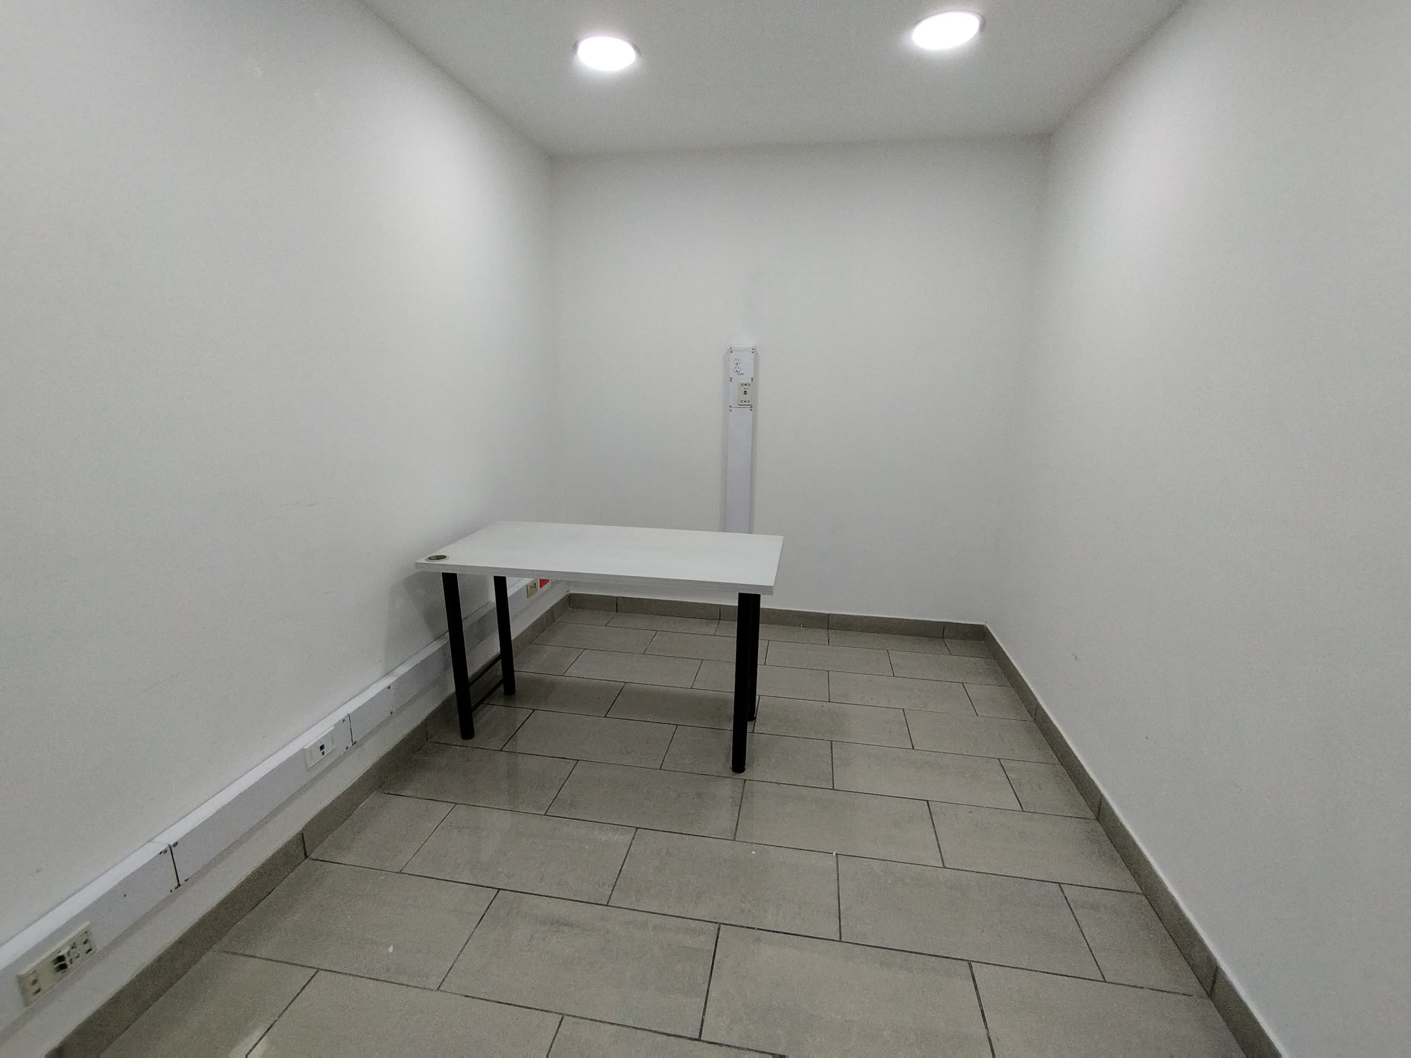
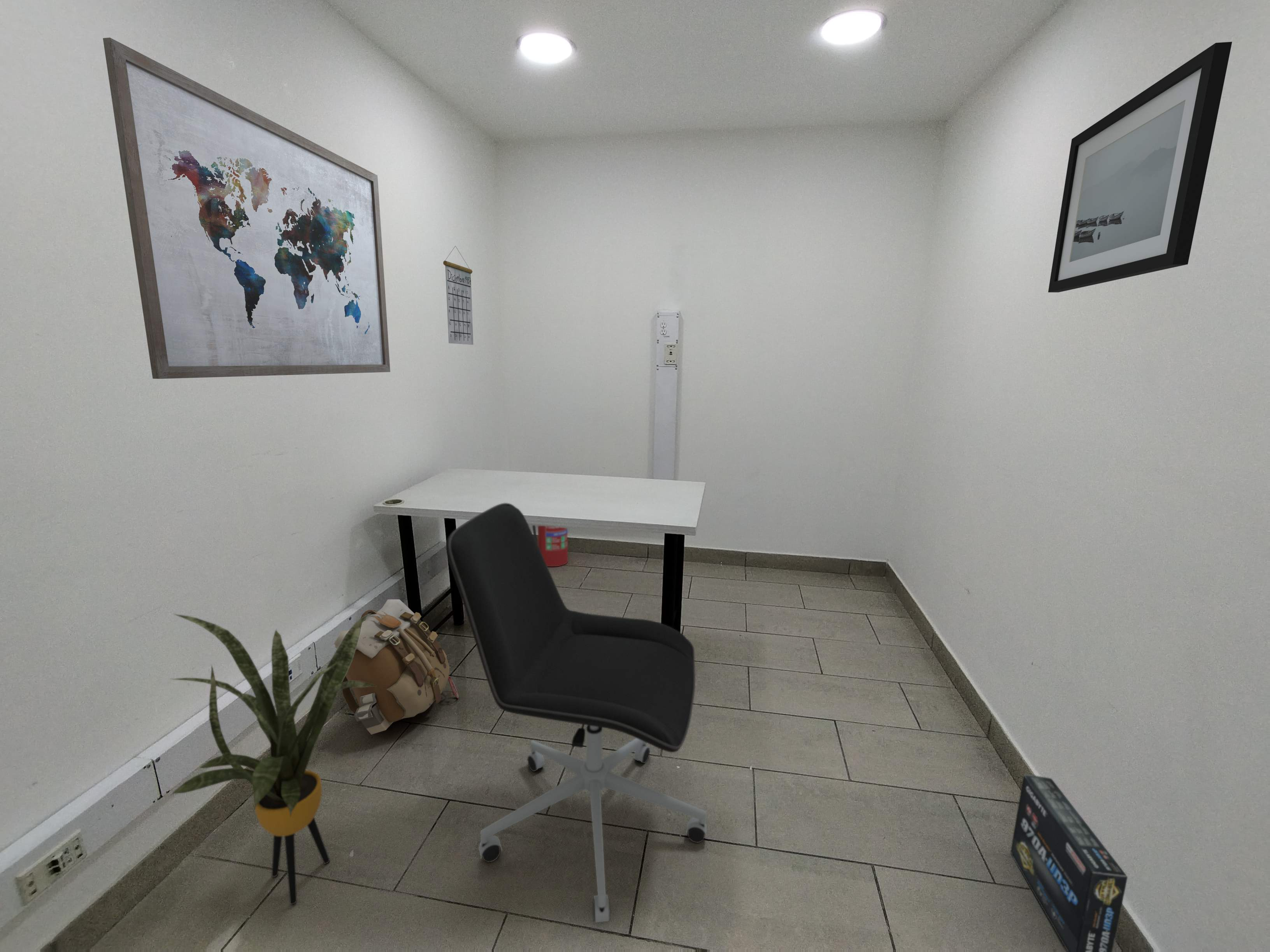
+ wall art (289, 255)
+ calendar (459, 296)
+ house plant (285, 751)
+ fire extinguisher (551, 526)
+ office chair (592, 680)
+ wall art (1121, 192)
+ box (1062, 864)
+ backpack (398, 663)
